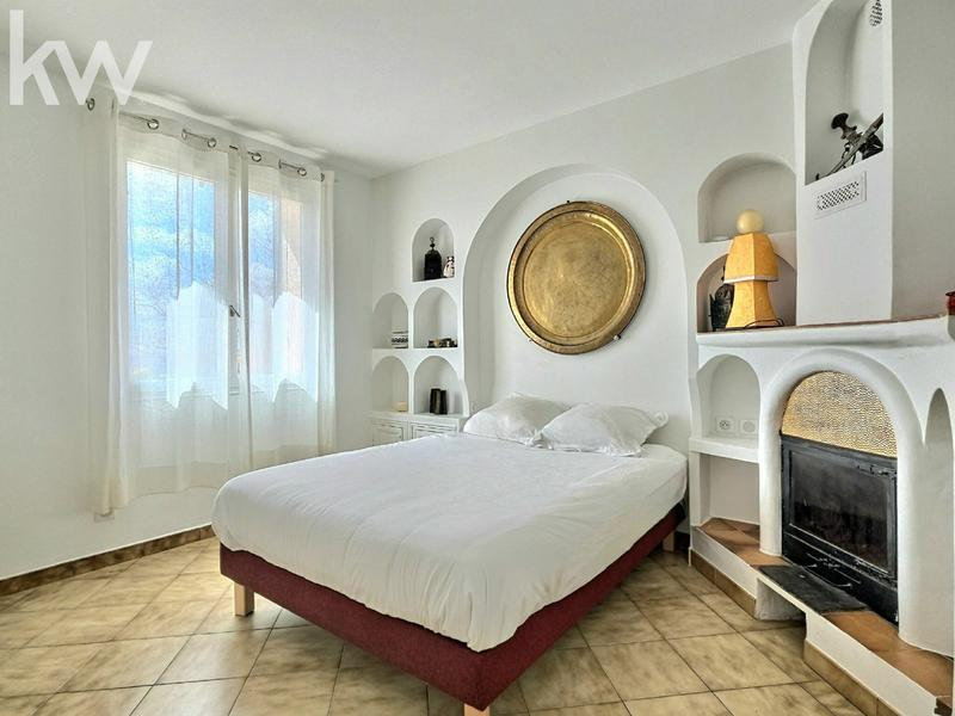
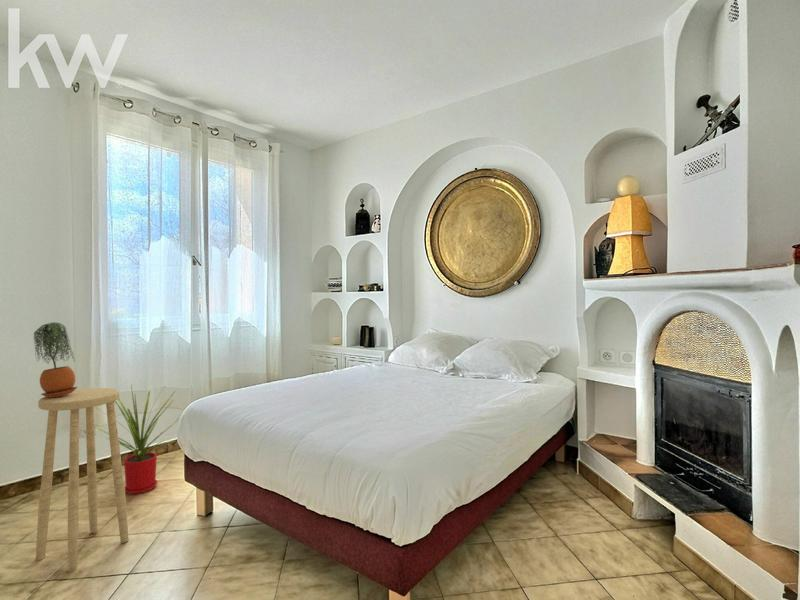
+ stool (78, 472)
+ potted plant (62, 358)
+ house plant (142, 437)
